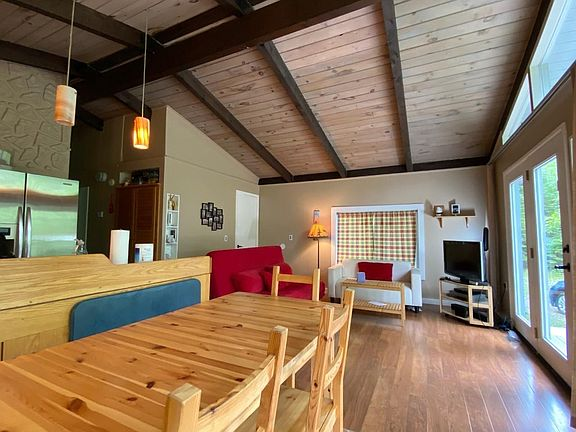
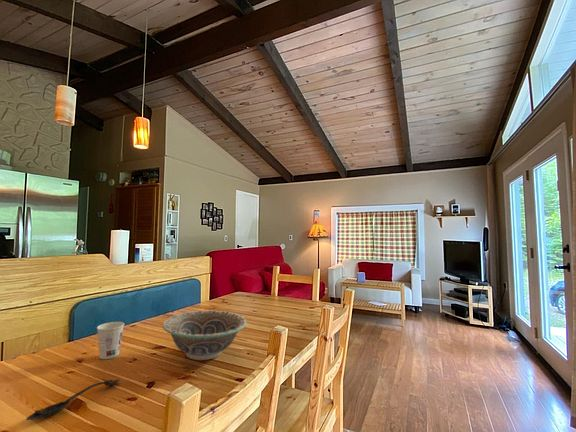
+ spoon (78, 395)
+ decorative bowl (205, 336)
+ cup (110, 340)
